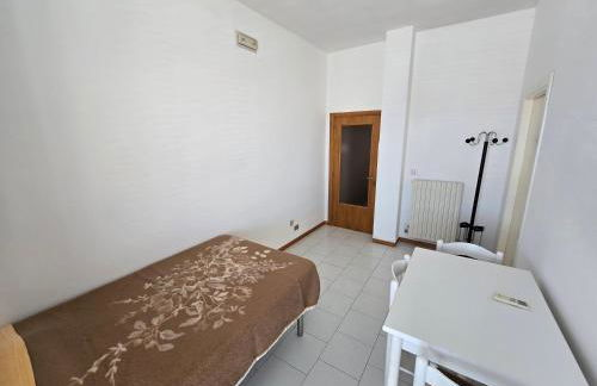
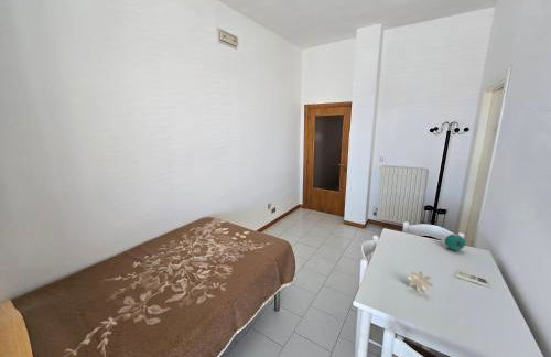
+ alarm clock (455, 242)
+ flower (419, 281)
